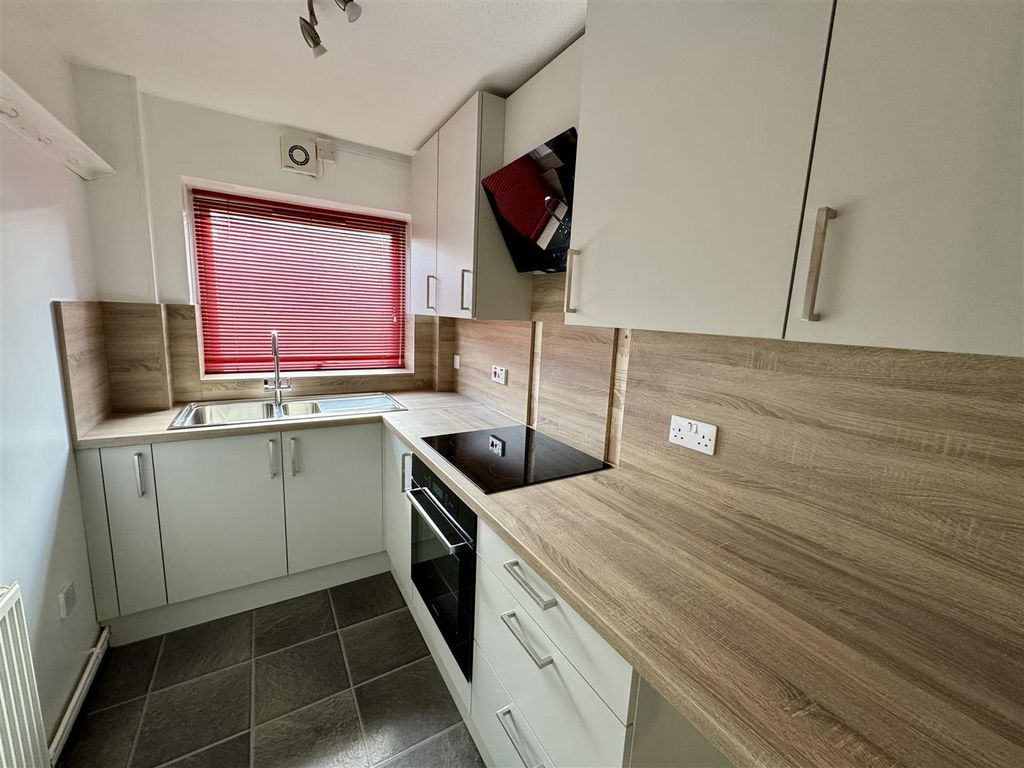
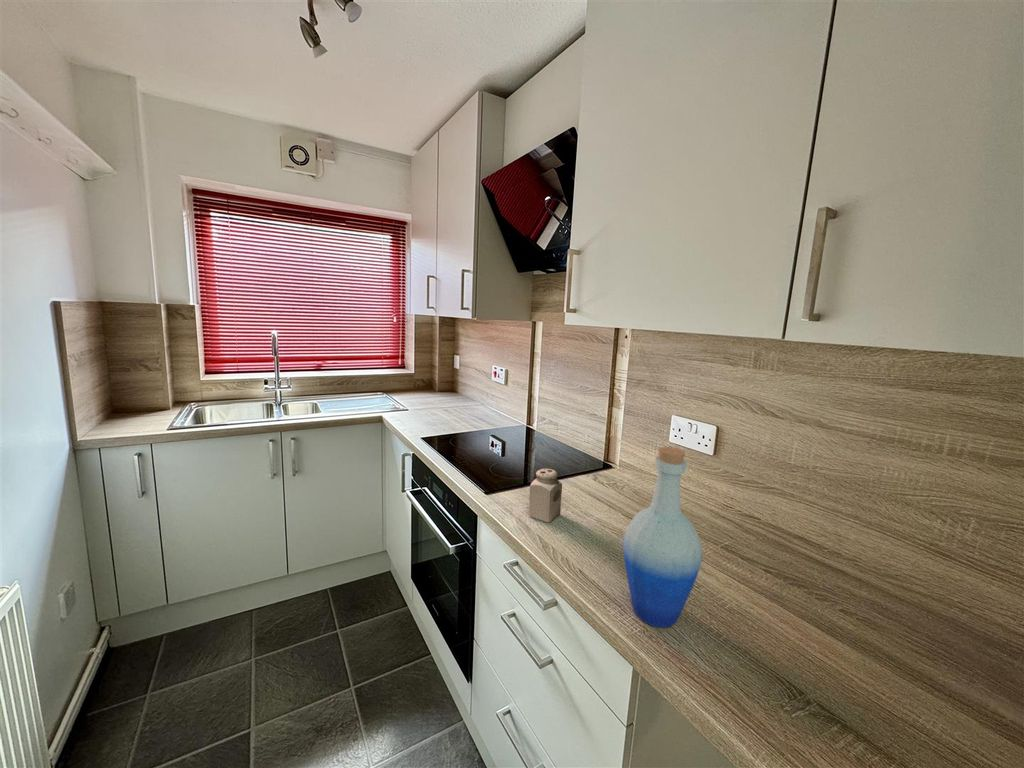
+ bottle (662, 533)
+ salt shaker (545, 493)
